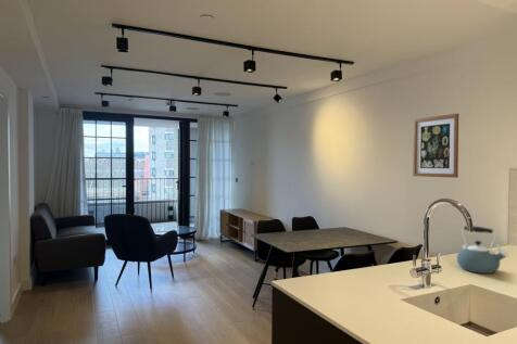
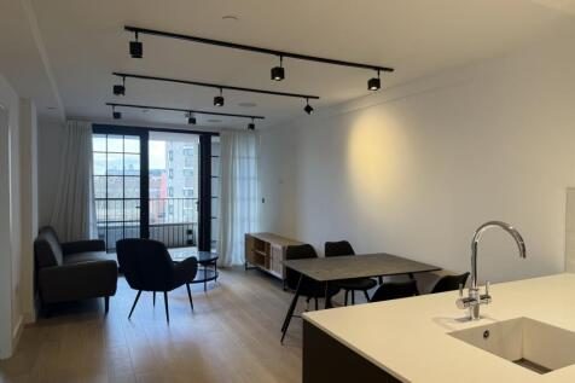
- wall art (433, 146)
- kettle (481, 249)
